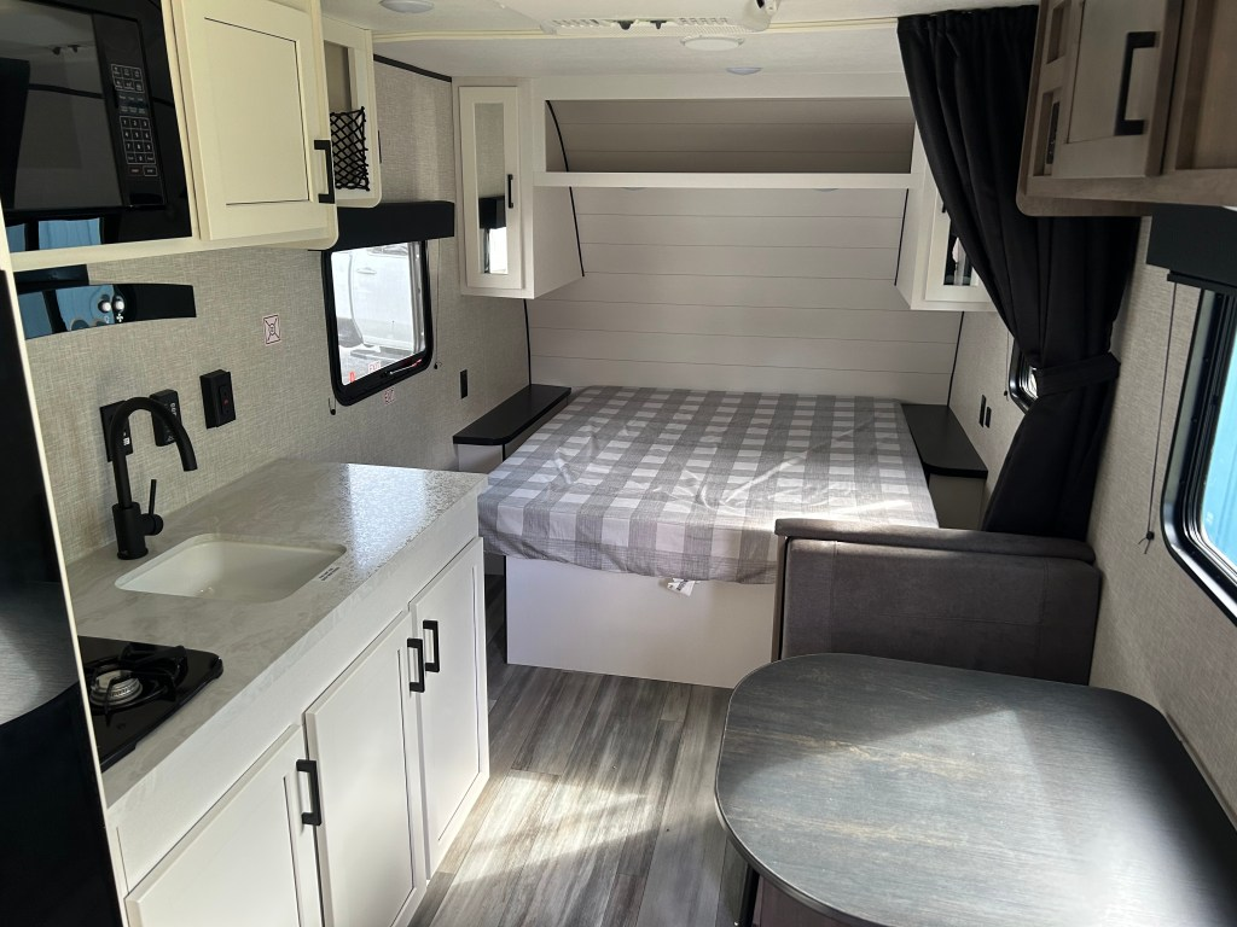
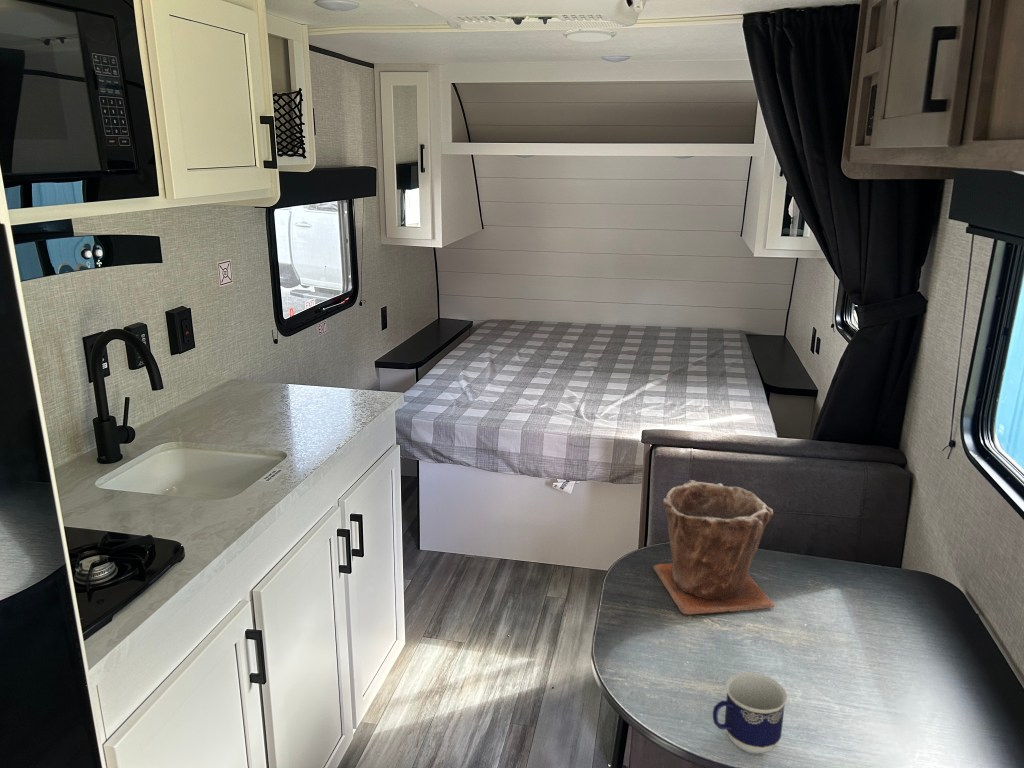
+ cup (745, 718)
+ plant pot (714, 542)
